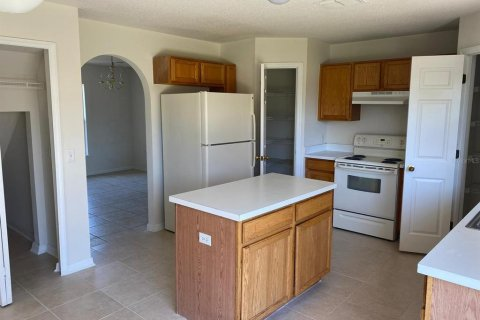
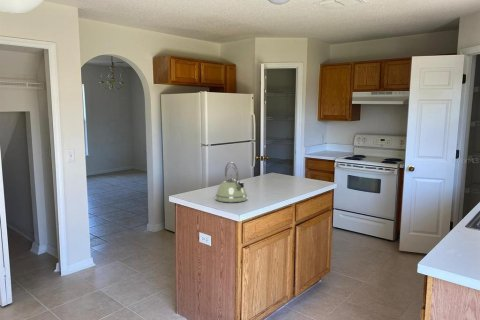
+ kettle (232, 180)
